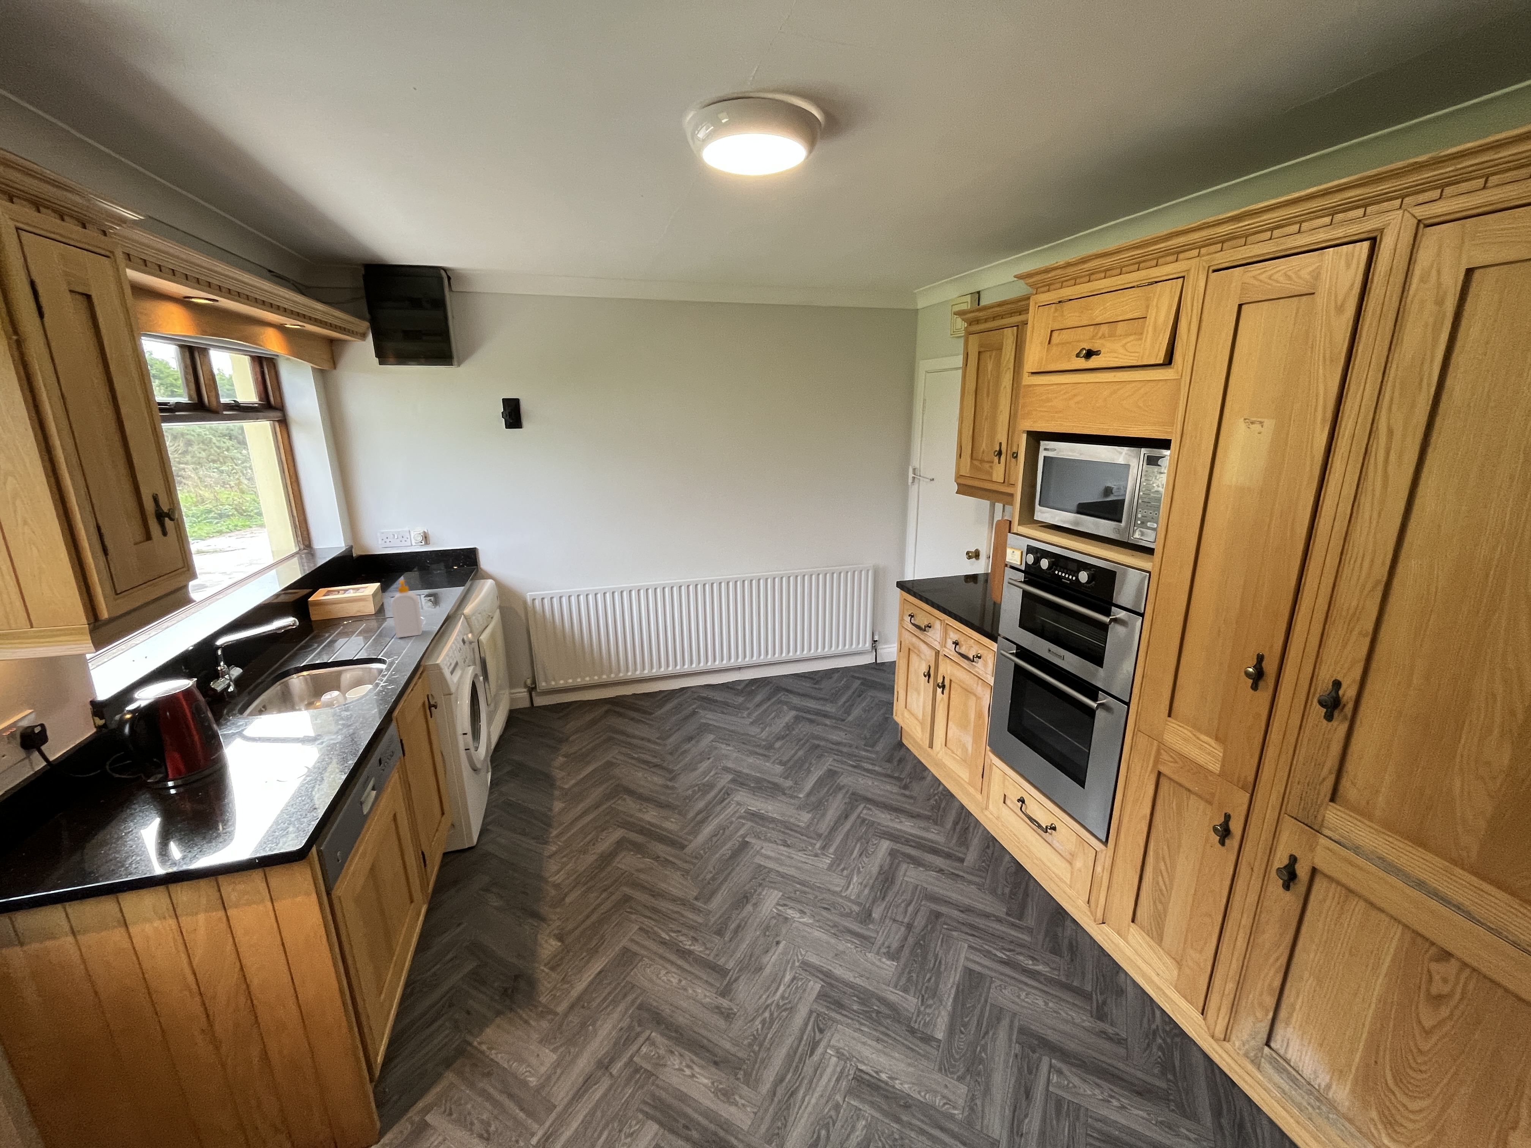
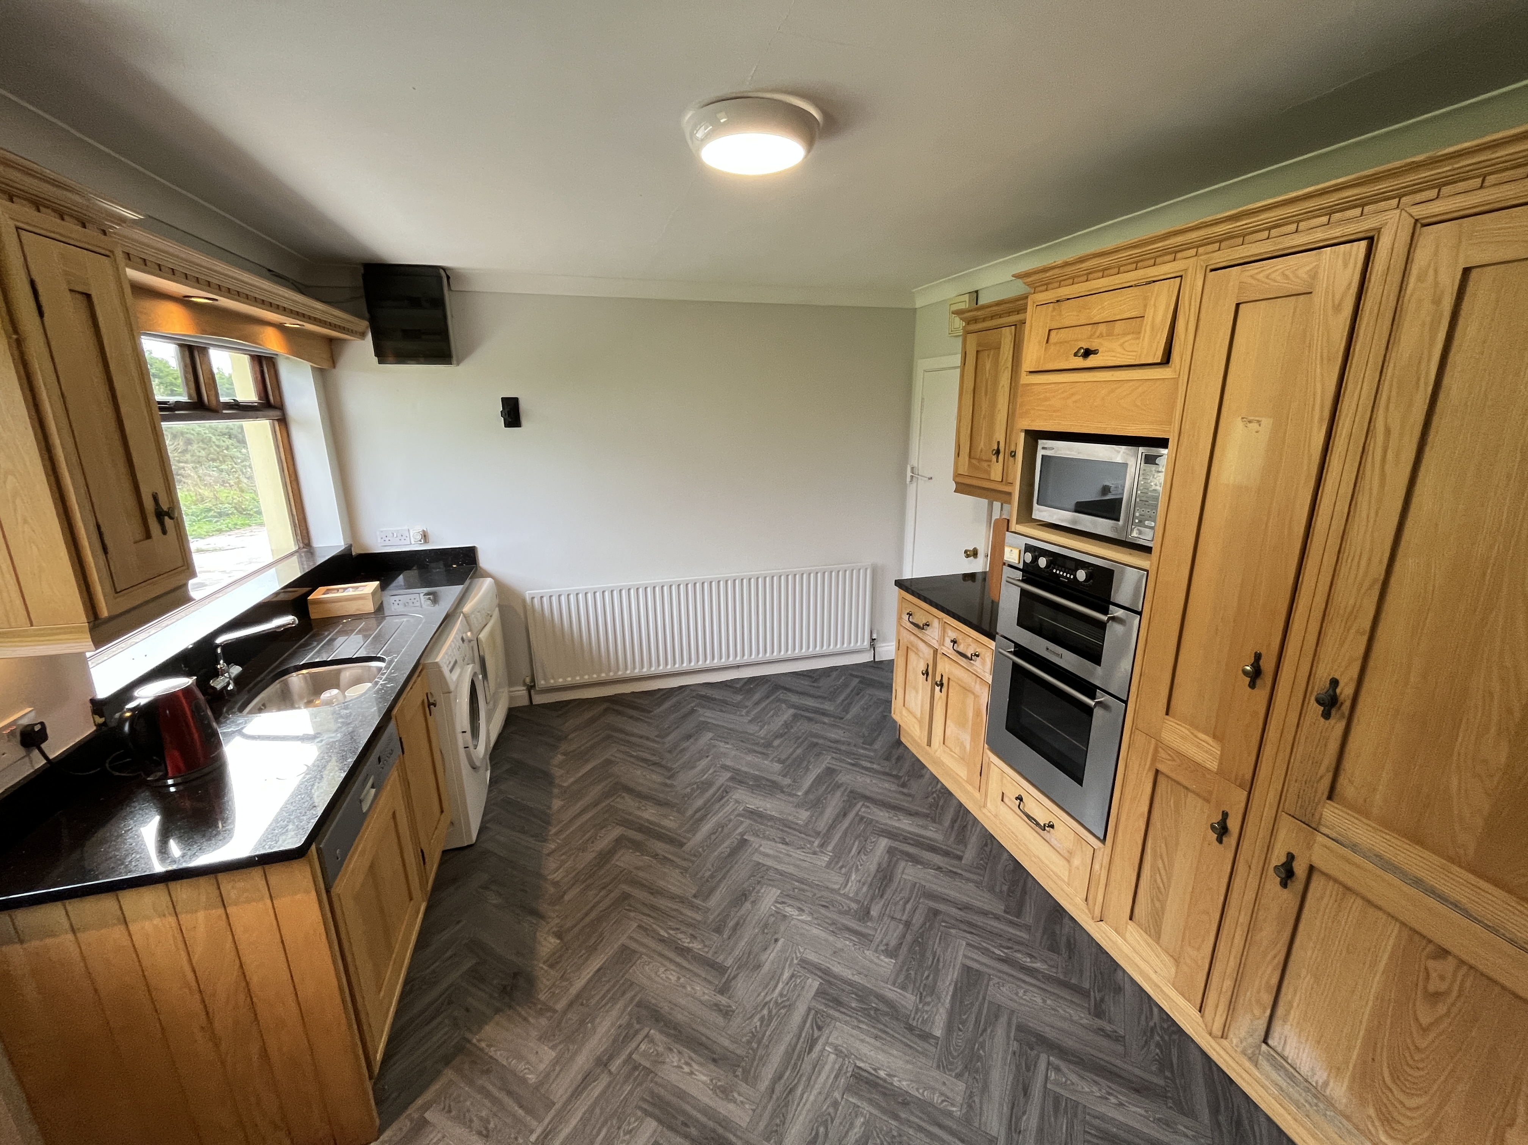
- soap bottle (406, 608)
